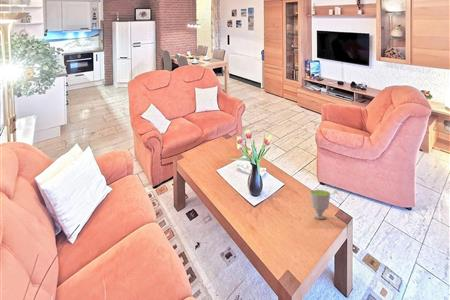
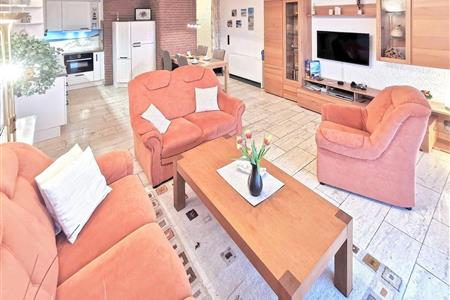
- cup (319, 204)
